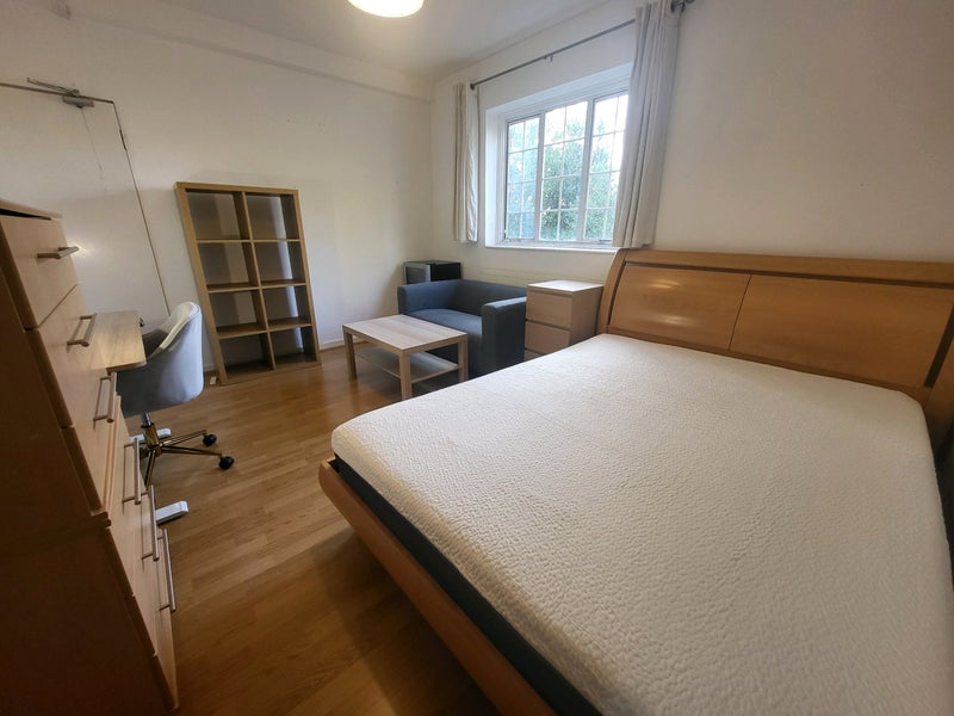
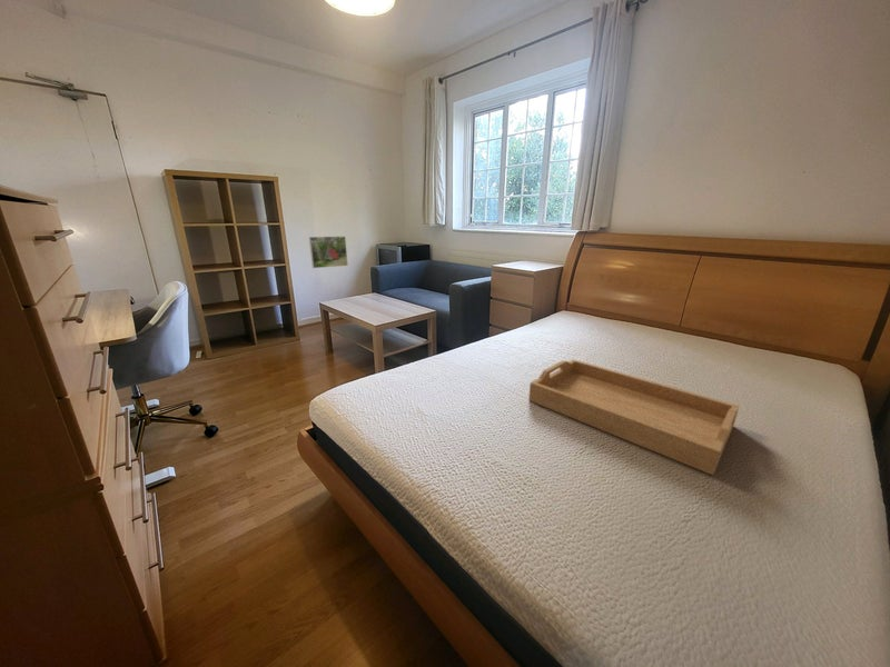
+ serving tray (626, 399)
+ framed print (328, 251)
